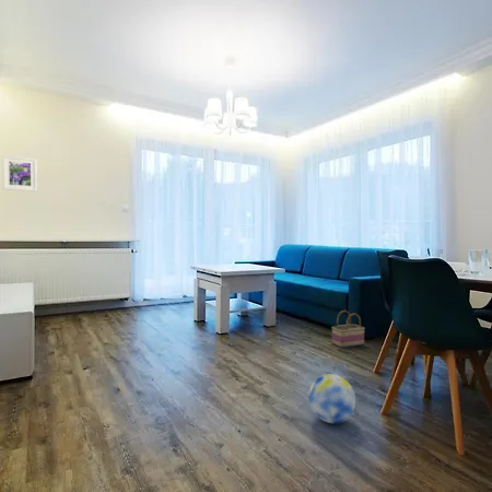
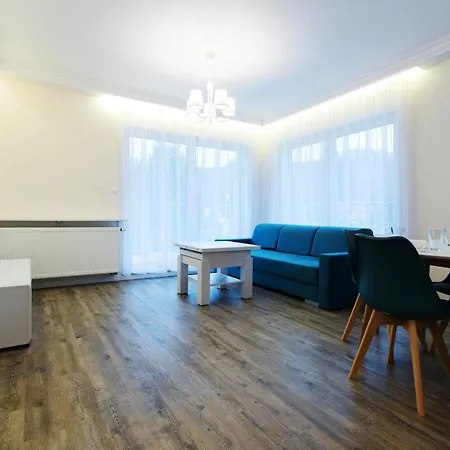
- basket (348, 328)
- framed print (20, 174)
- ball (331, 398)
